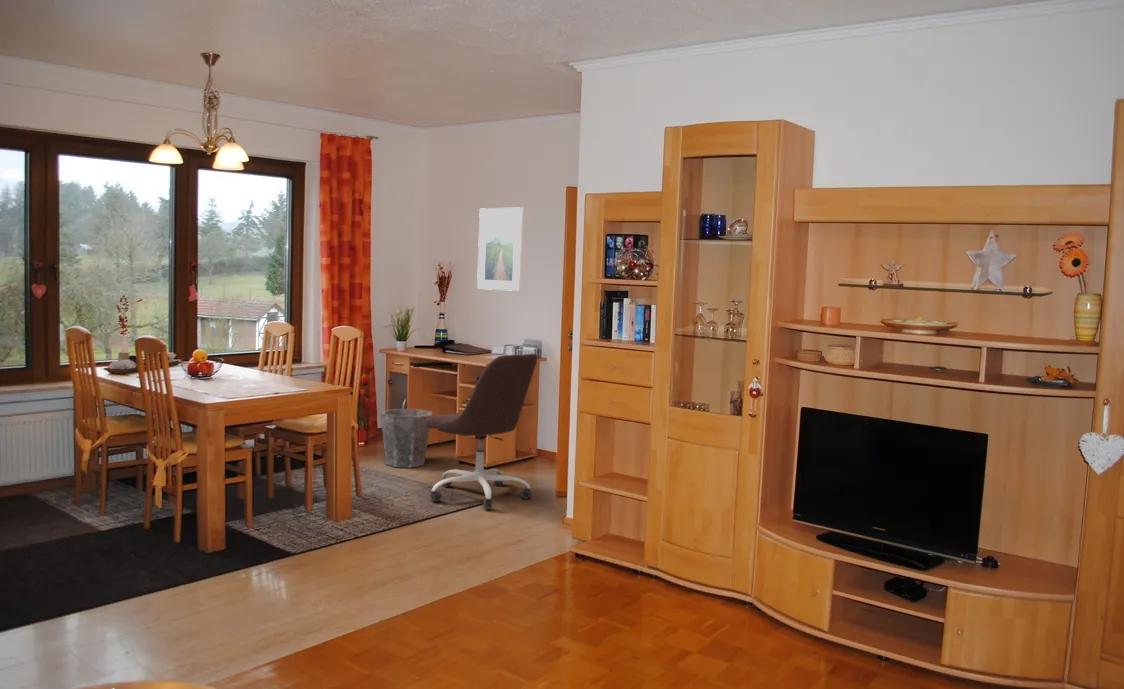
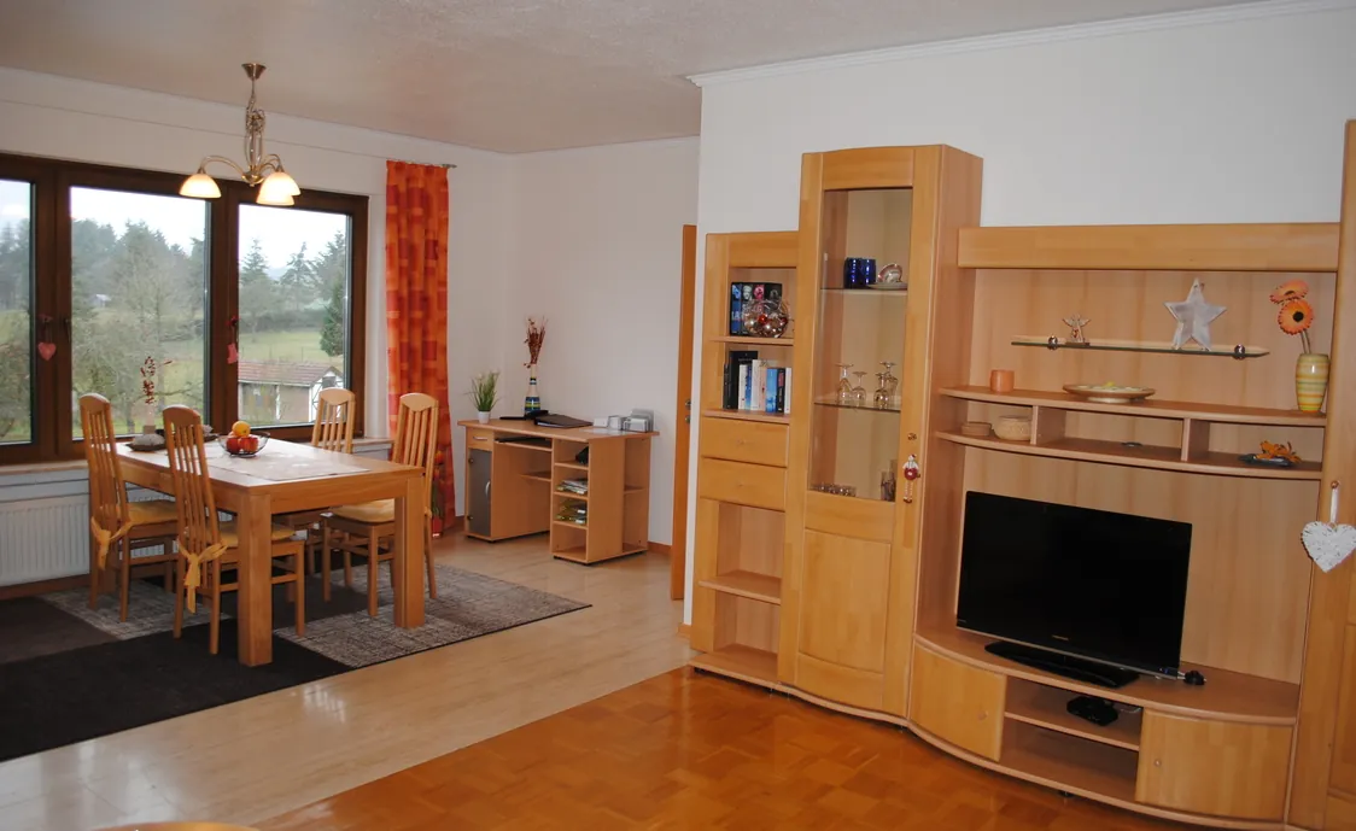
- waste bin (406, 438)
- office chair (480, 423)
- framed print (499, 249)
